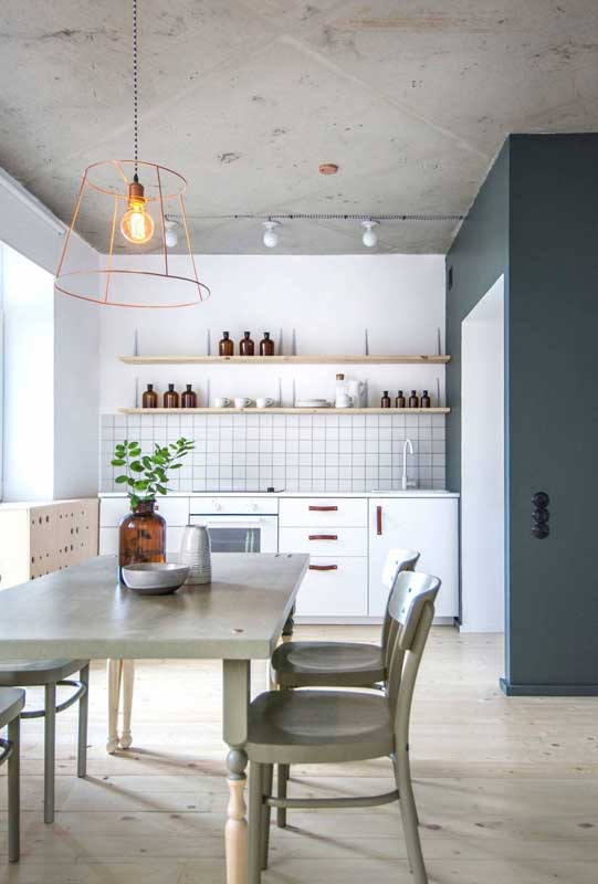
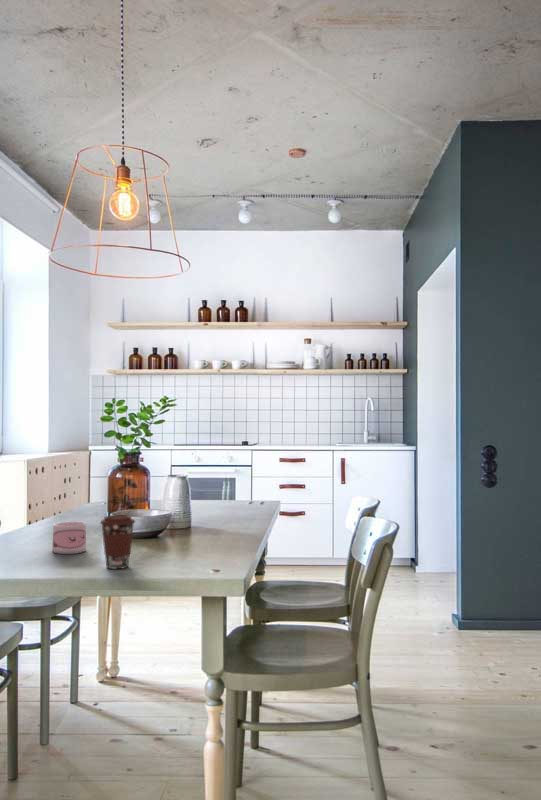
+ coffee cup (117, 541)
+ mug (68, 536)
